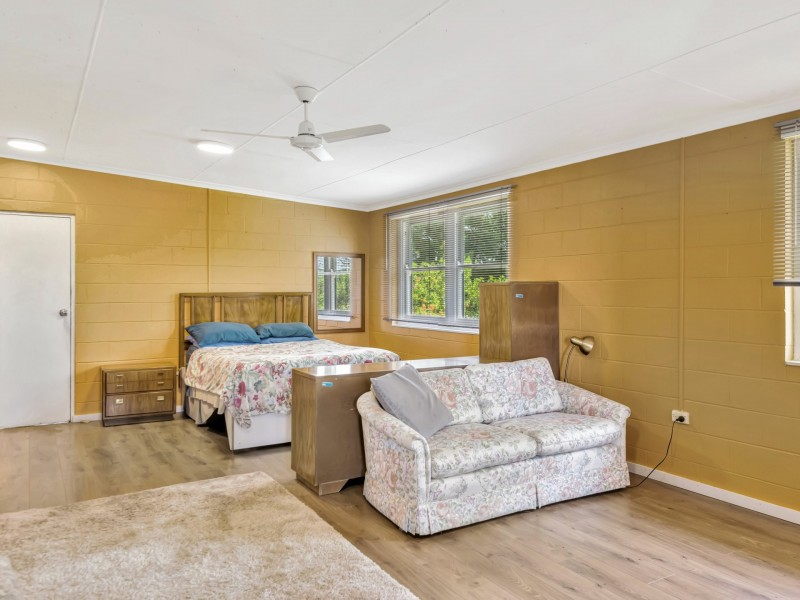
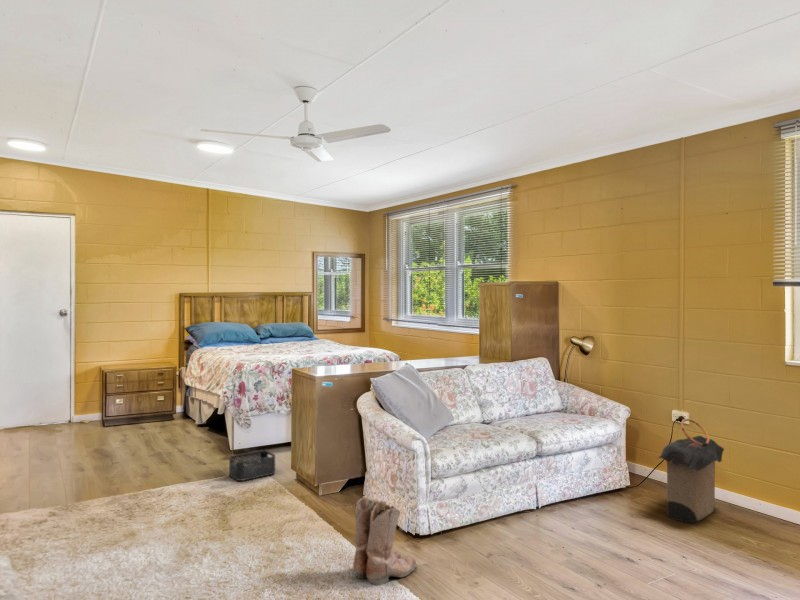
+ storage bin (252, 465)
+ boots (385, 533)
+ laundry hamper (692, 467)
